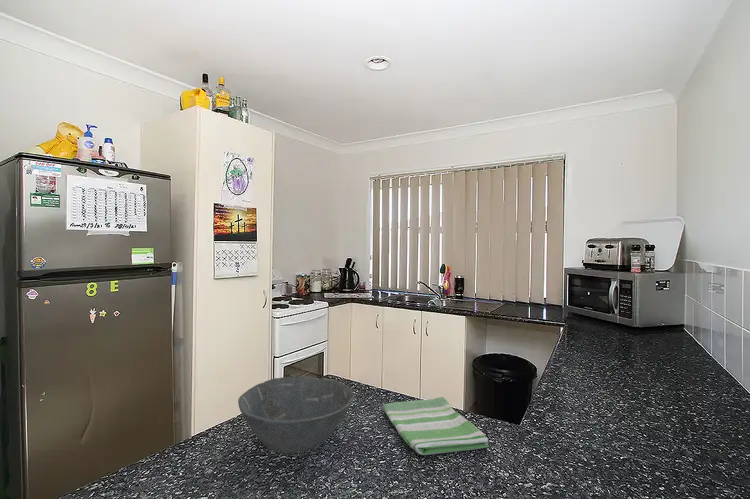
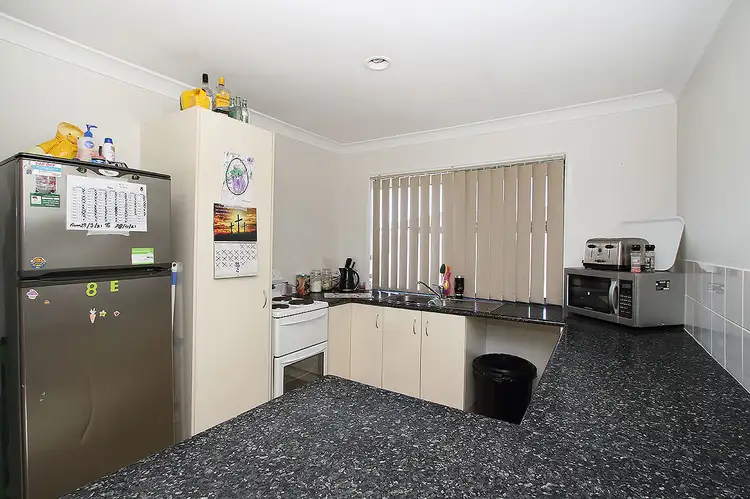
- dish towel (431, 422)
- bowl (297, 416)
